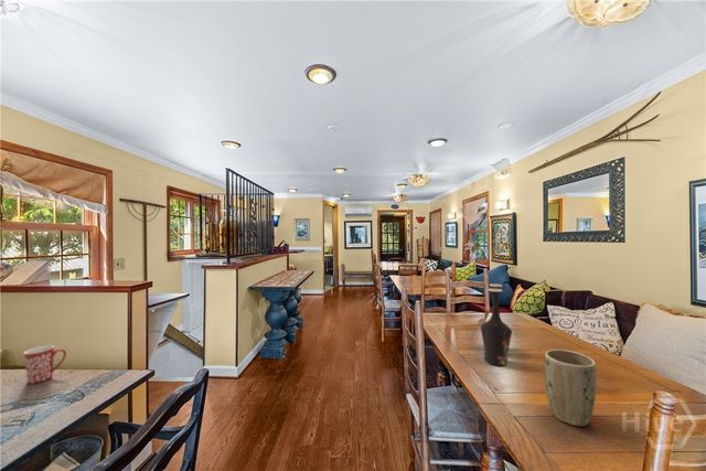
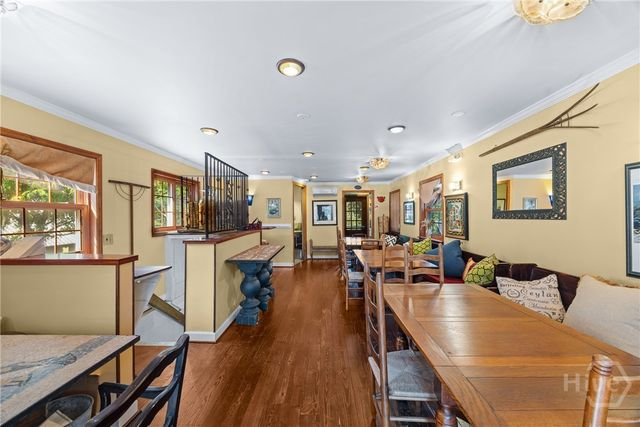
- vase (495, 320)
- plant pot (569, 386)
- mug (45, 363)
